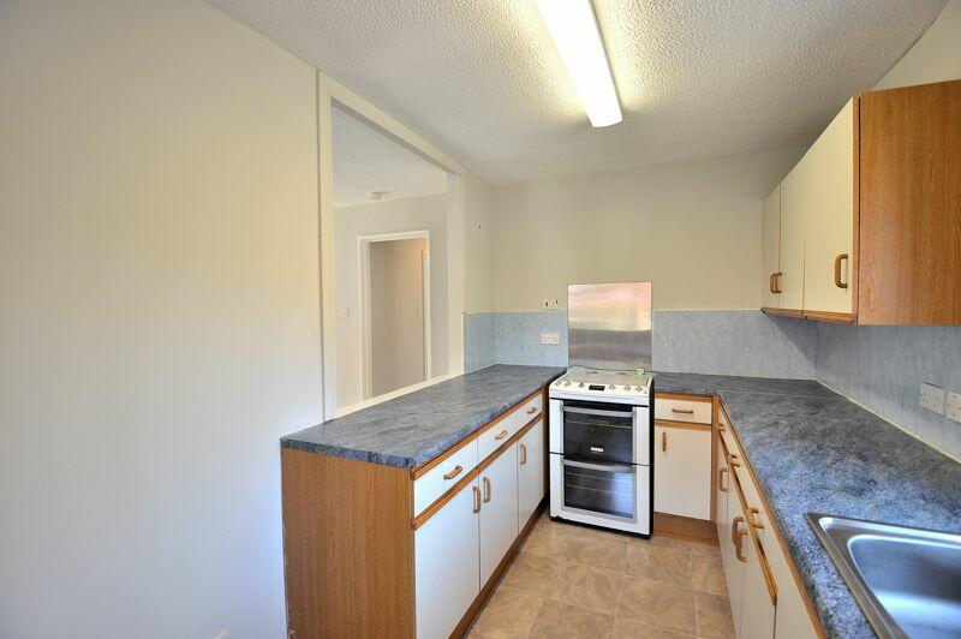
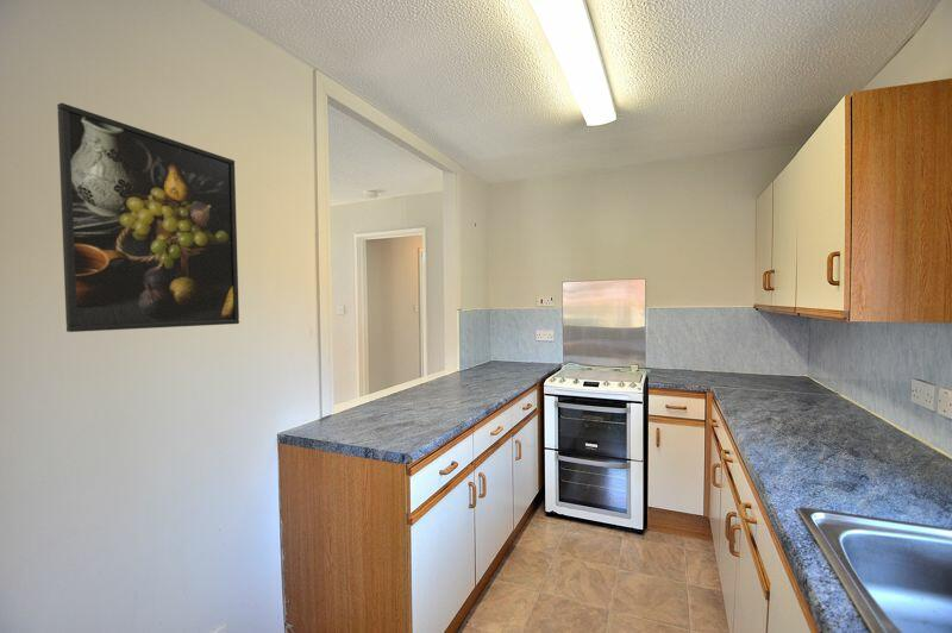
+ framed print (163, 232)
